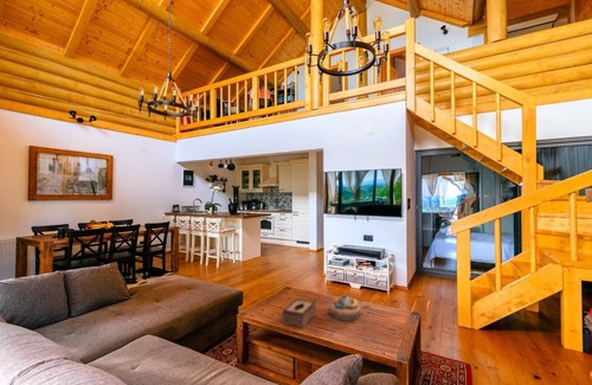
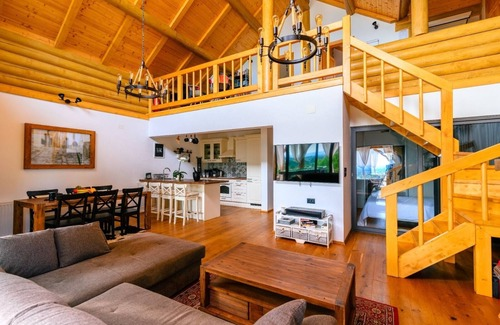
- decorative bowl (345, 303)
- tissue box (300, 312)
